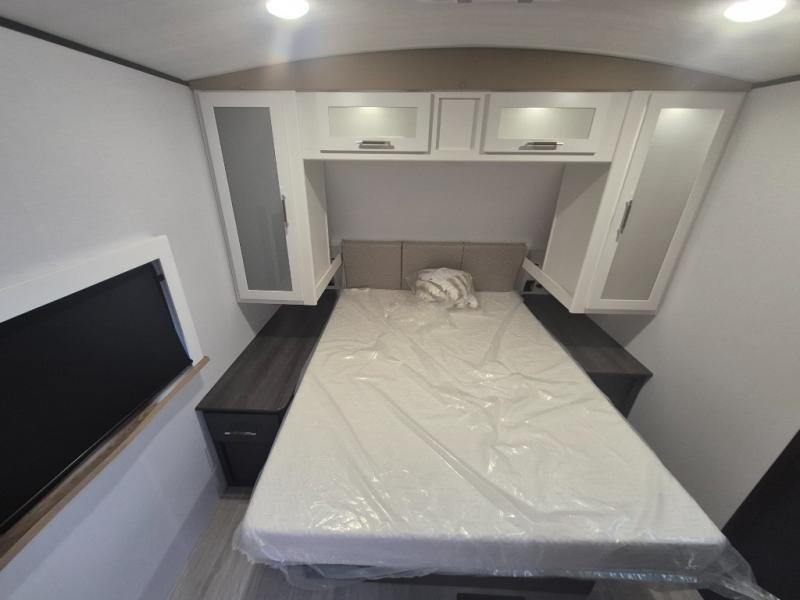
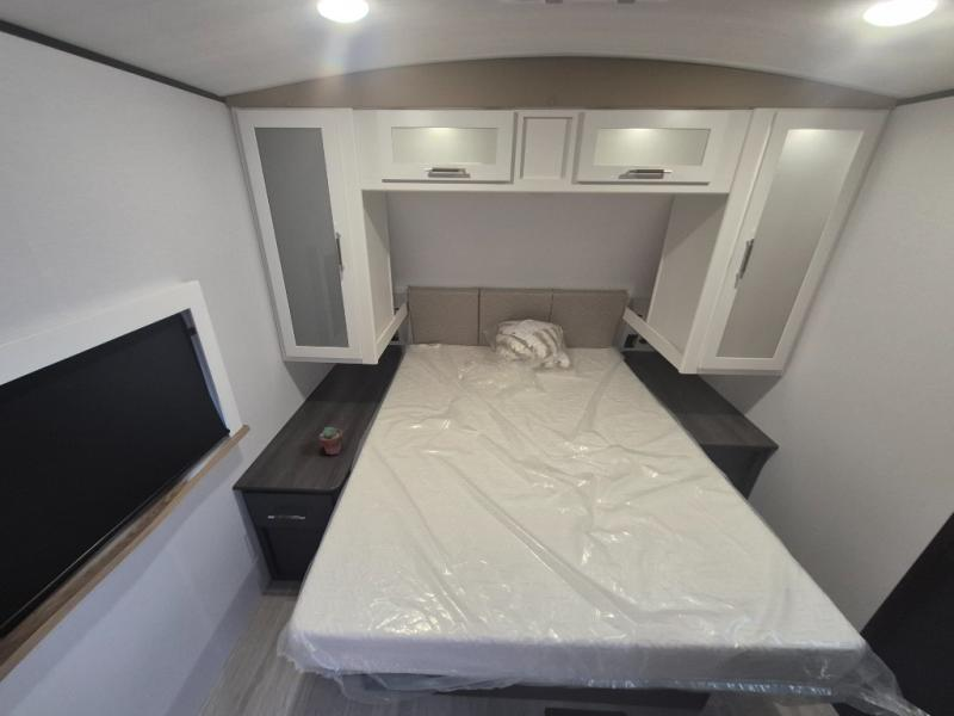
+ potted succulent (330, 439)
